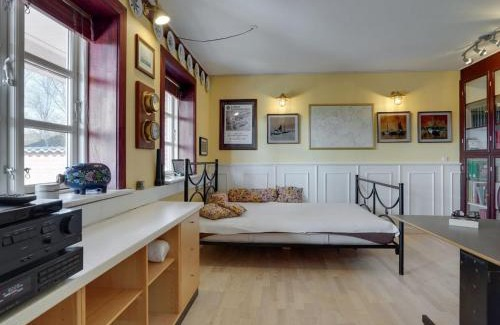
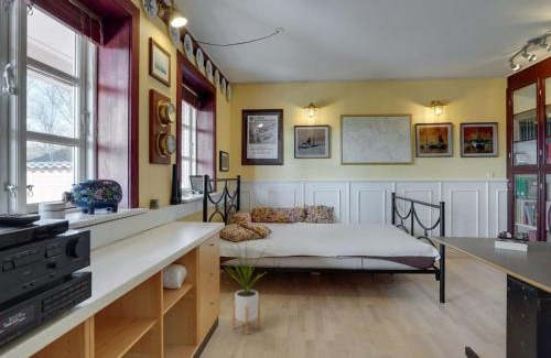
+ house plant (247, 282)
